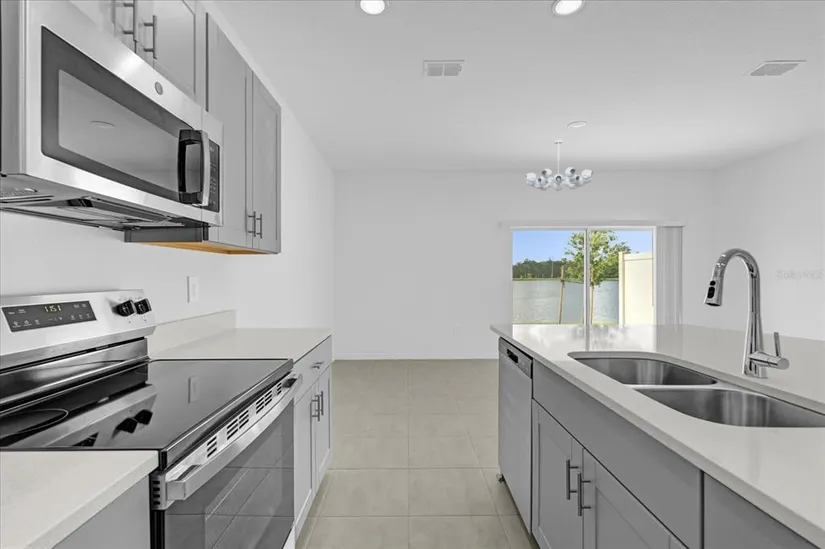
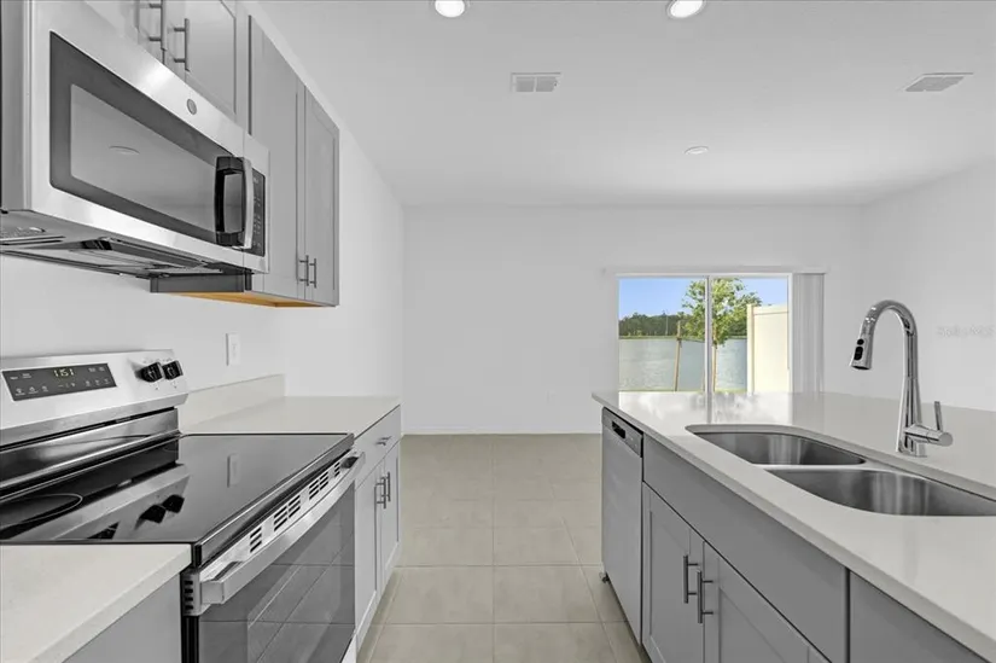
- chandelier (558, 164)
